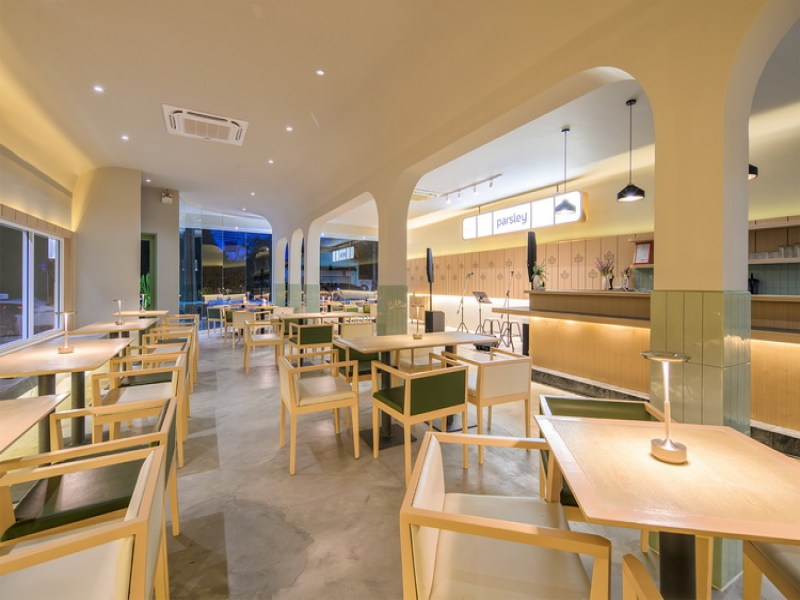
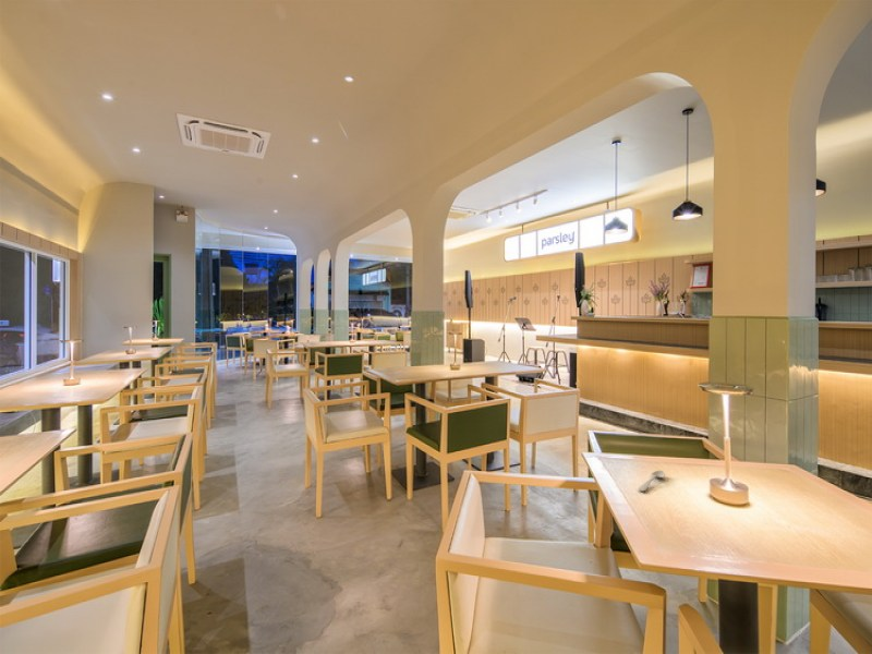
+ spoon (651, 480)
